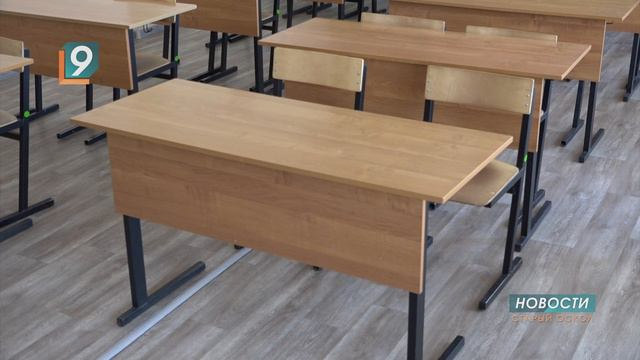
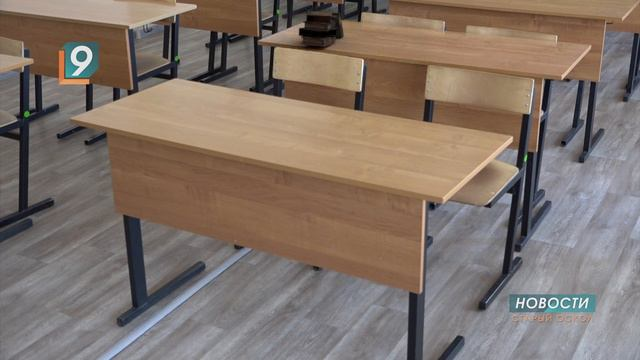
+ book (323, 27)
